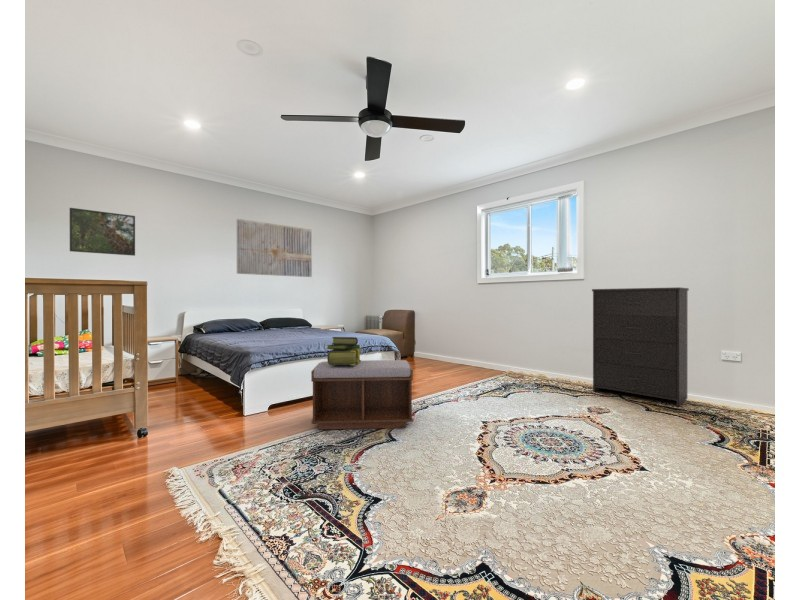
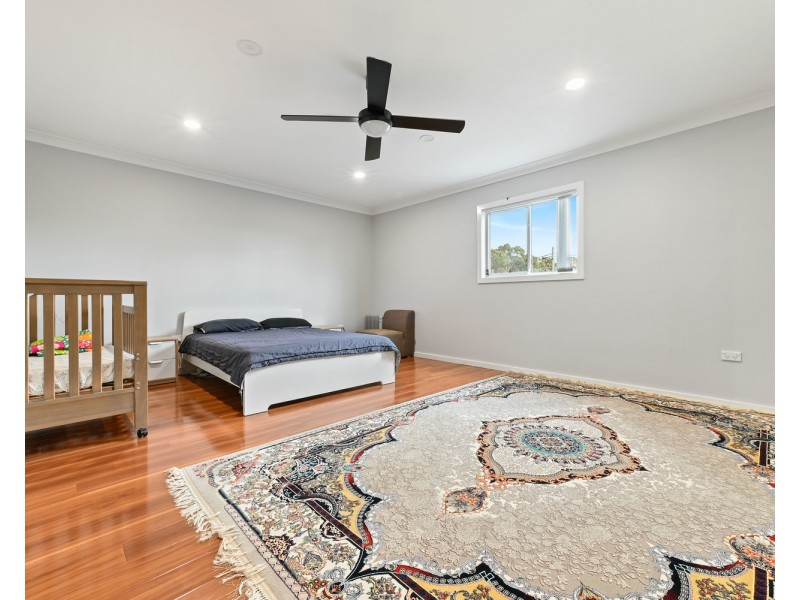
- dresser (638, 341)
- stack of books (344, 349)
- bench (363, 392)
- wall art (276, 250)
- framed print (103, 232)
